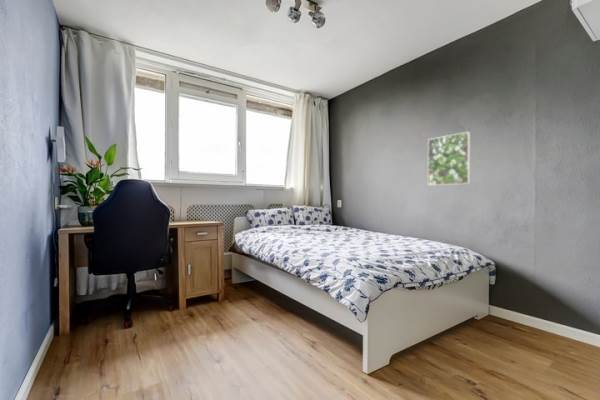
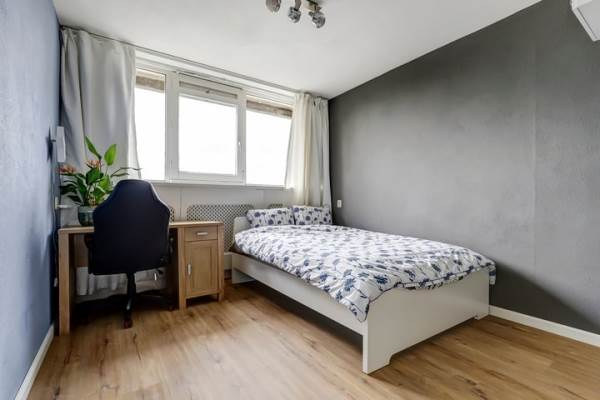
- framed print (447, 160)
